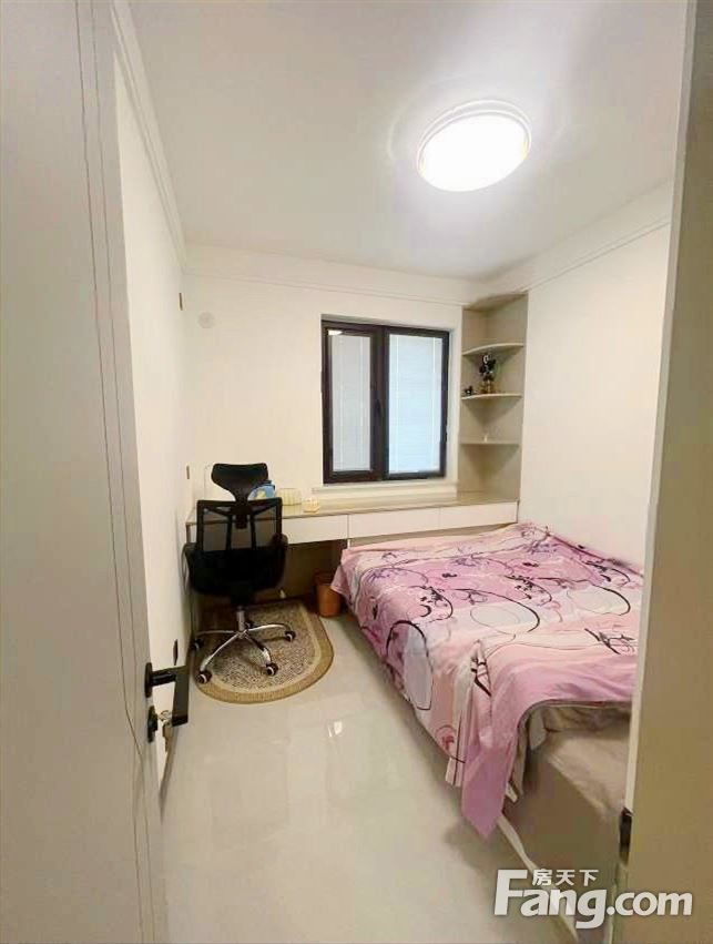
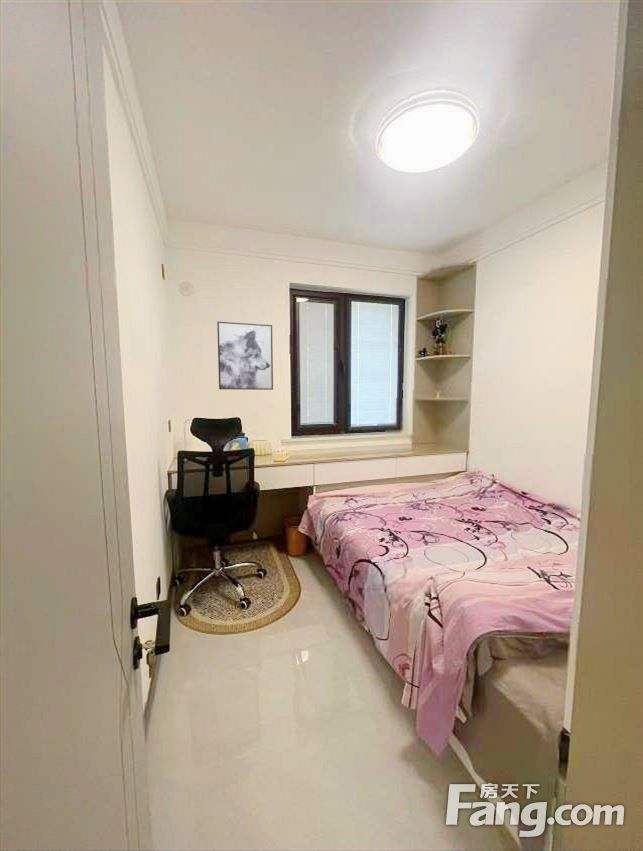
+ wall art (246, 356)
